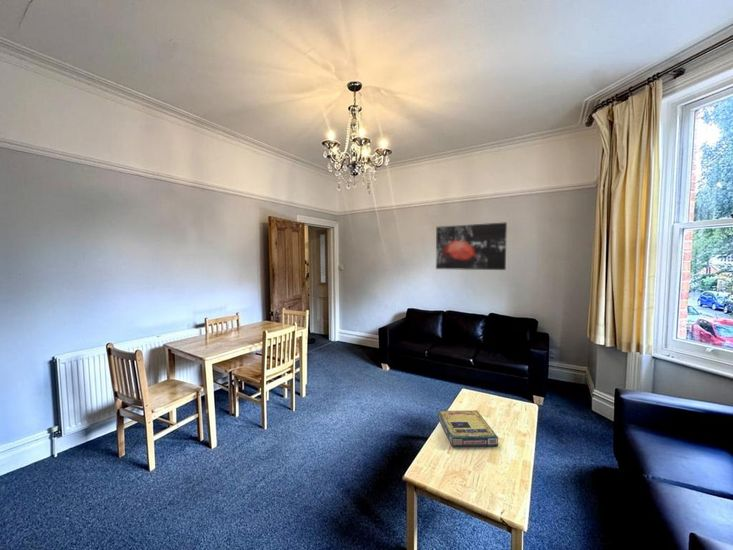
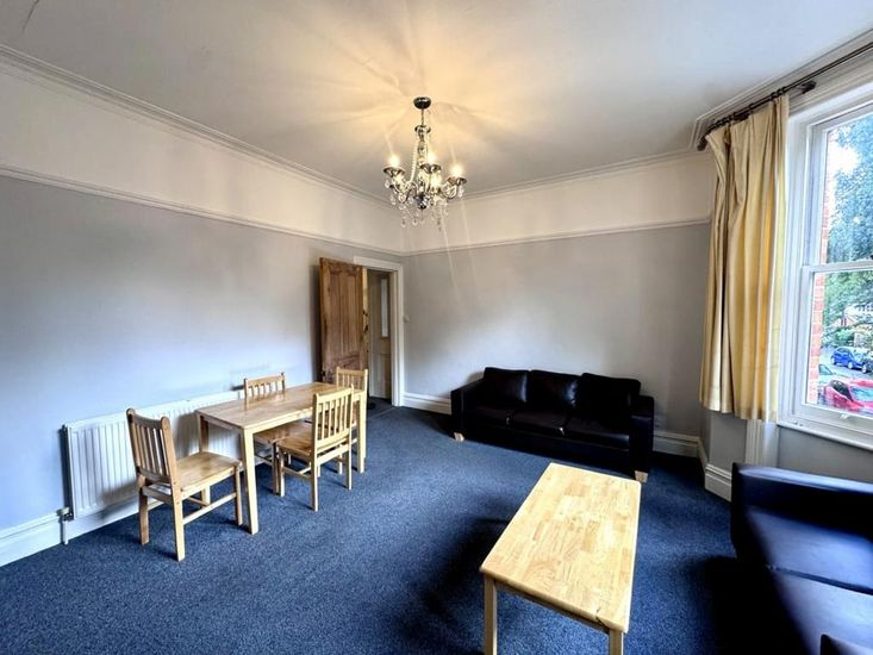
- video game box (465, 427)
- wall art (469, 247)
